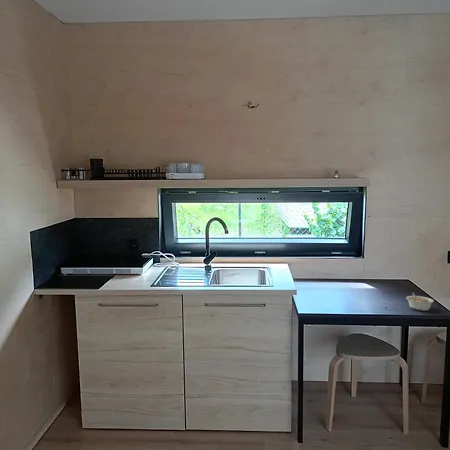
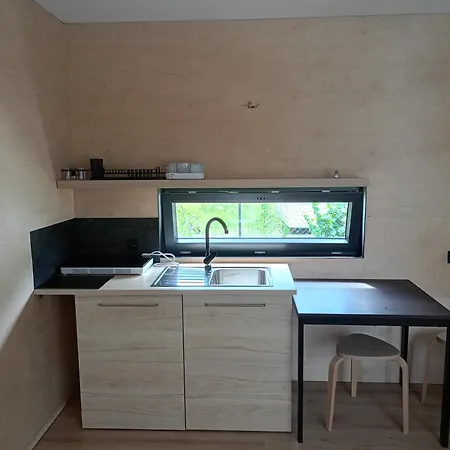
- legume (418, 302)
